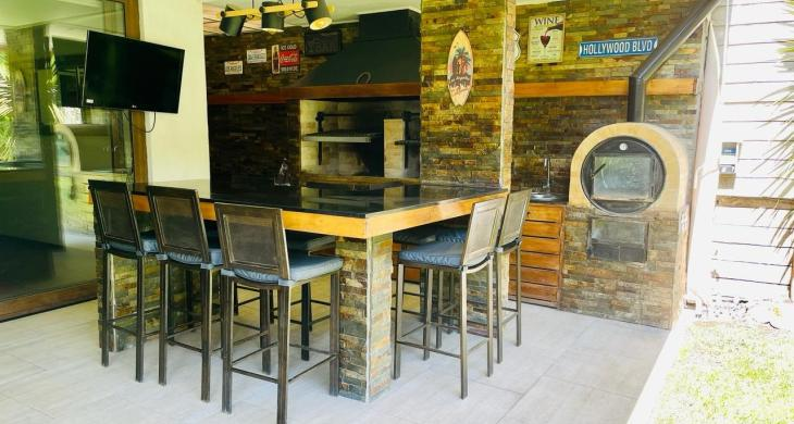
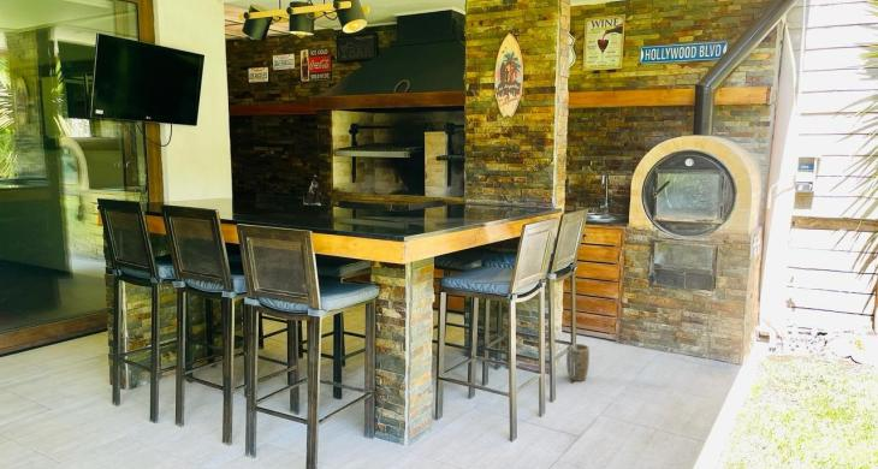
+ plant pot (577, 362)
